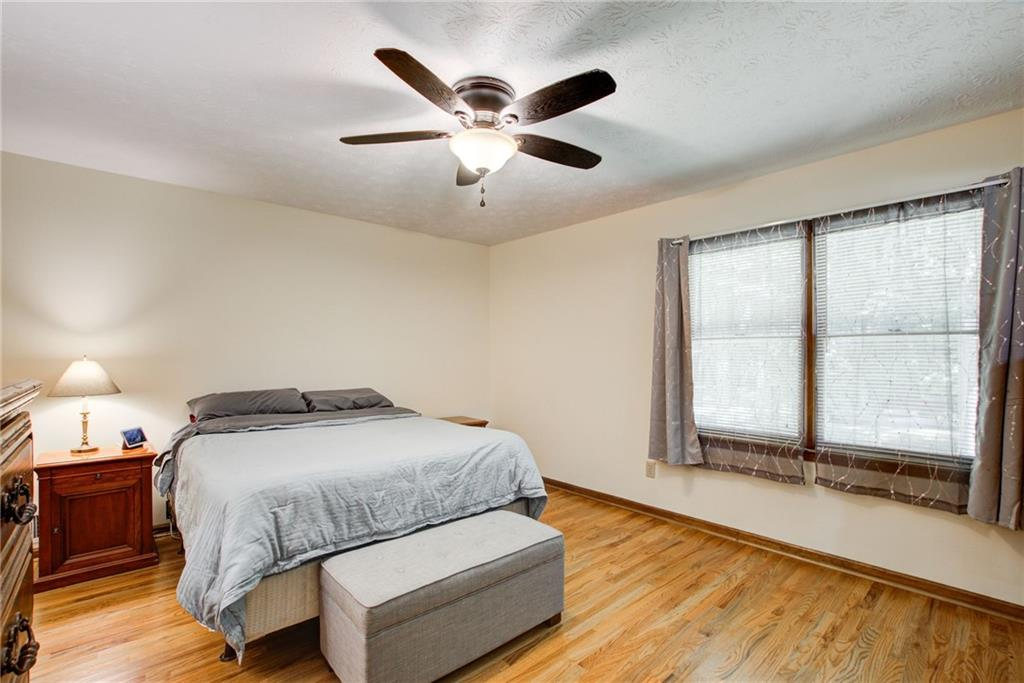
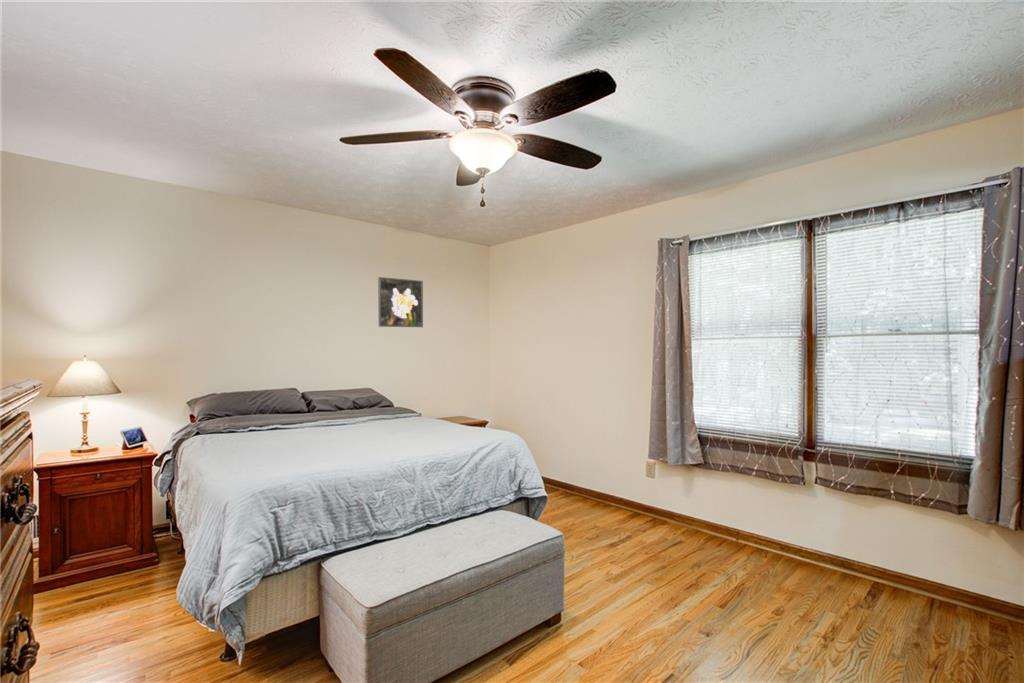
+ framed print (401, 303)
